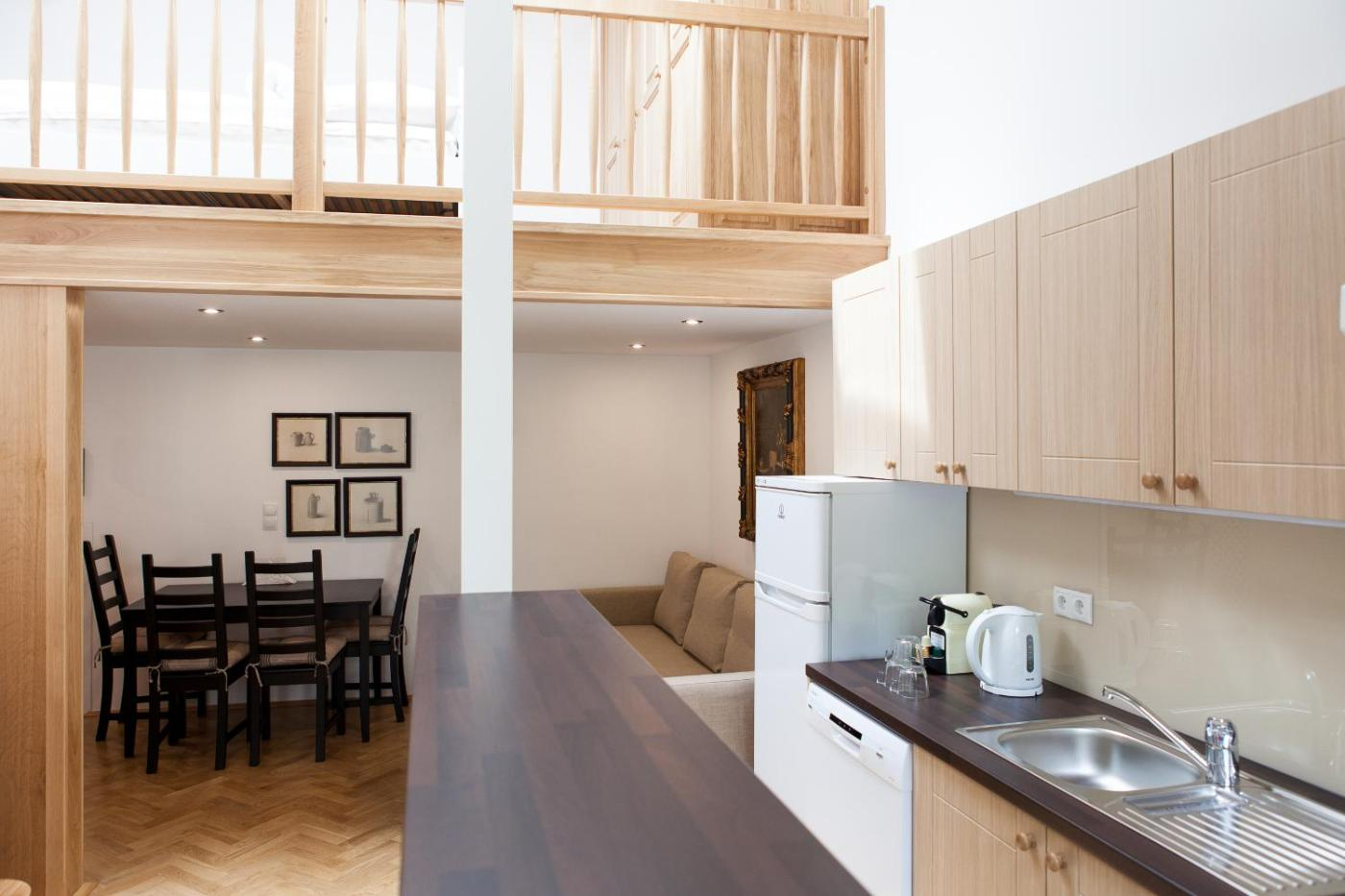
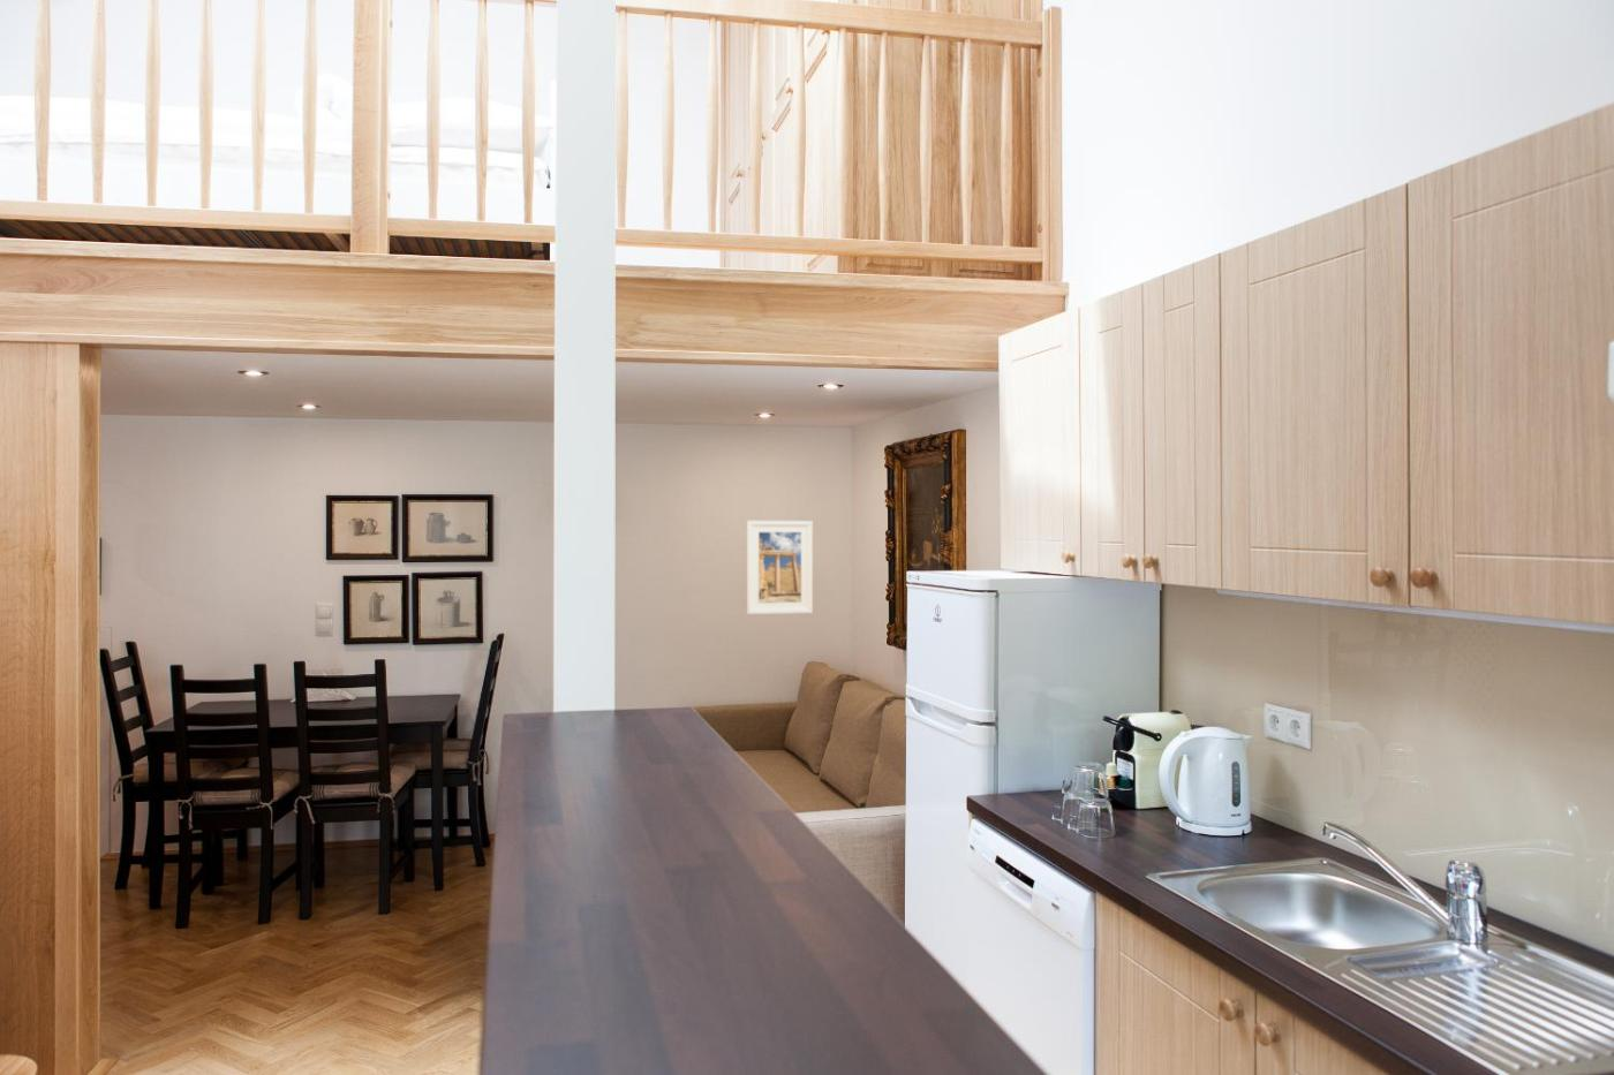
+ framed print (779, 566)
